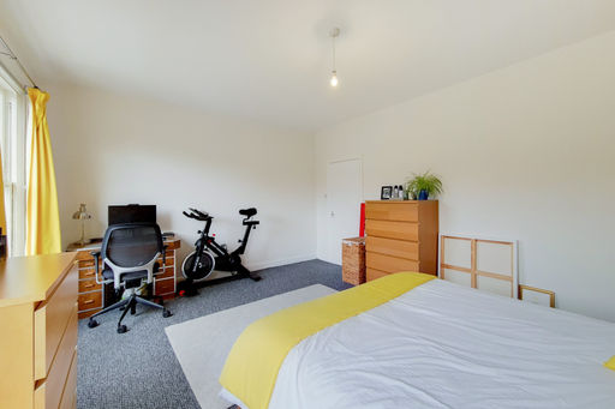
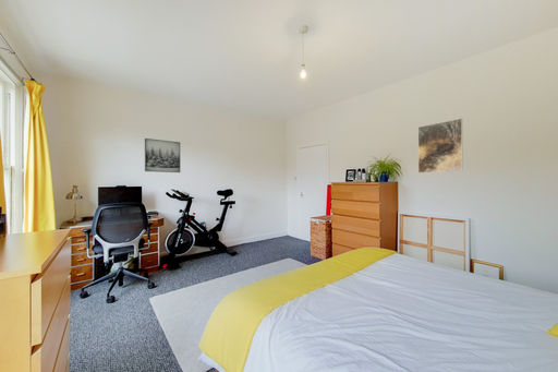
+ wall art (162, 156)
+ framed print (438, 147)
